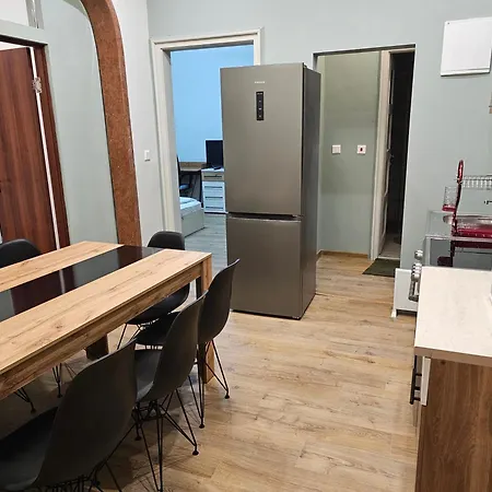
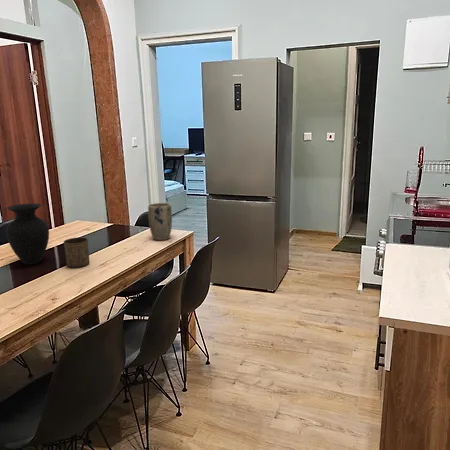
+ cup (77, 252)
+ vase (28, 234)
+ plant pot (160, 221)
